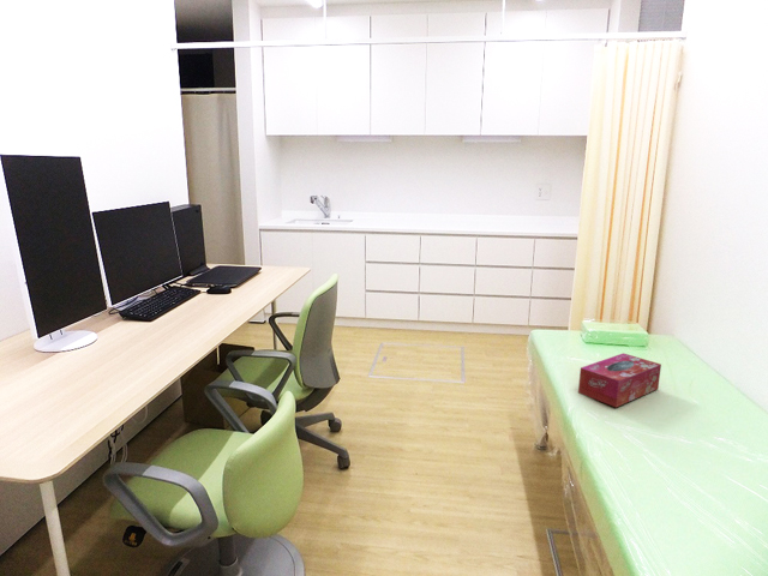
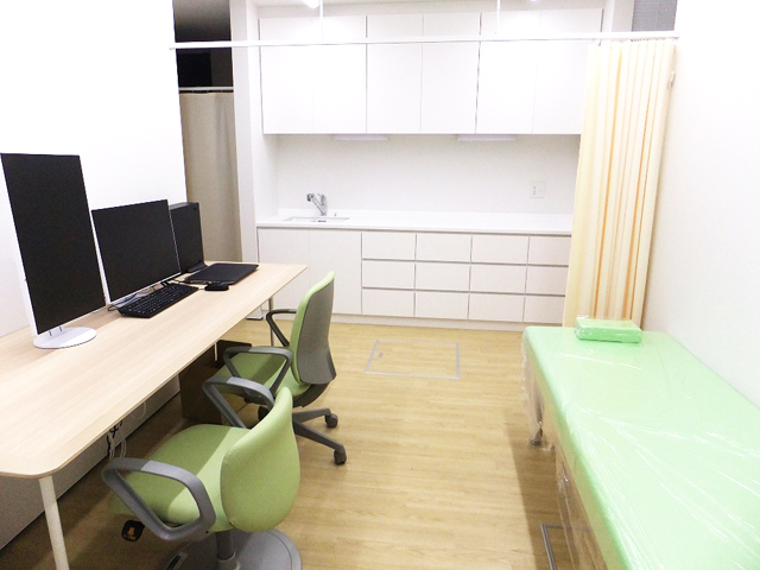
- tissue box (619, 378)
